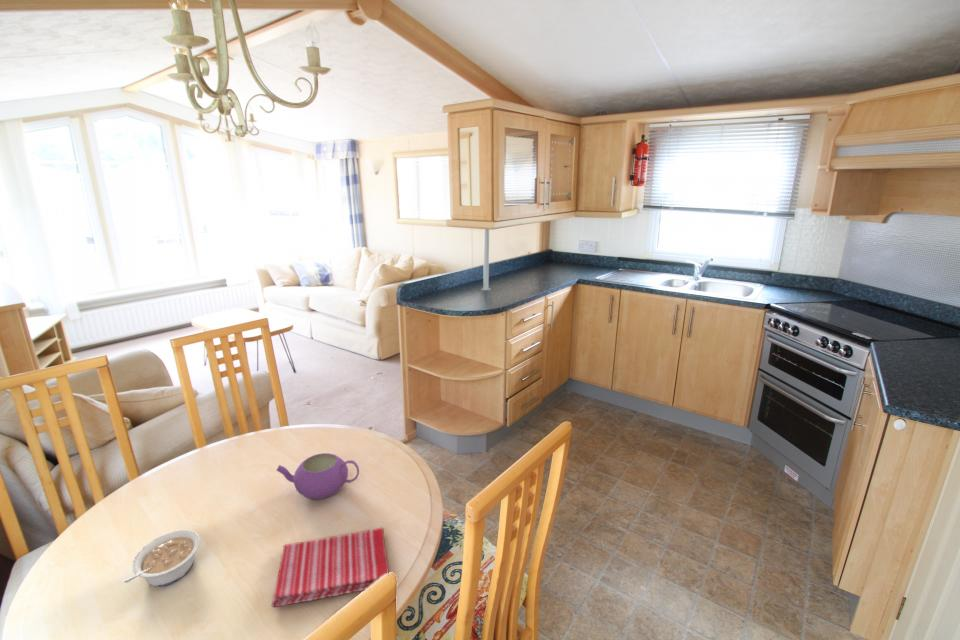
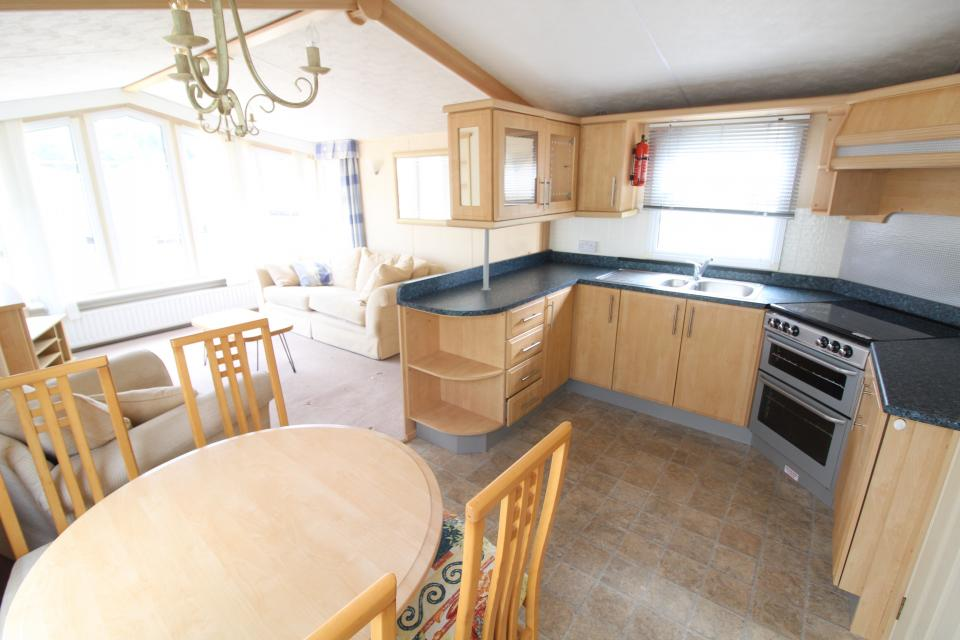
- teapot (318, 476)
- dish towel (333, 562)
- legume (167, 560)
